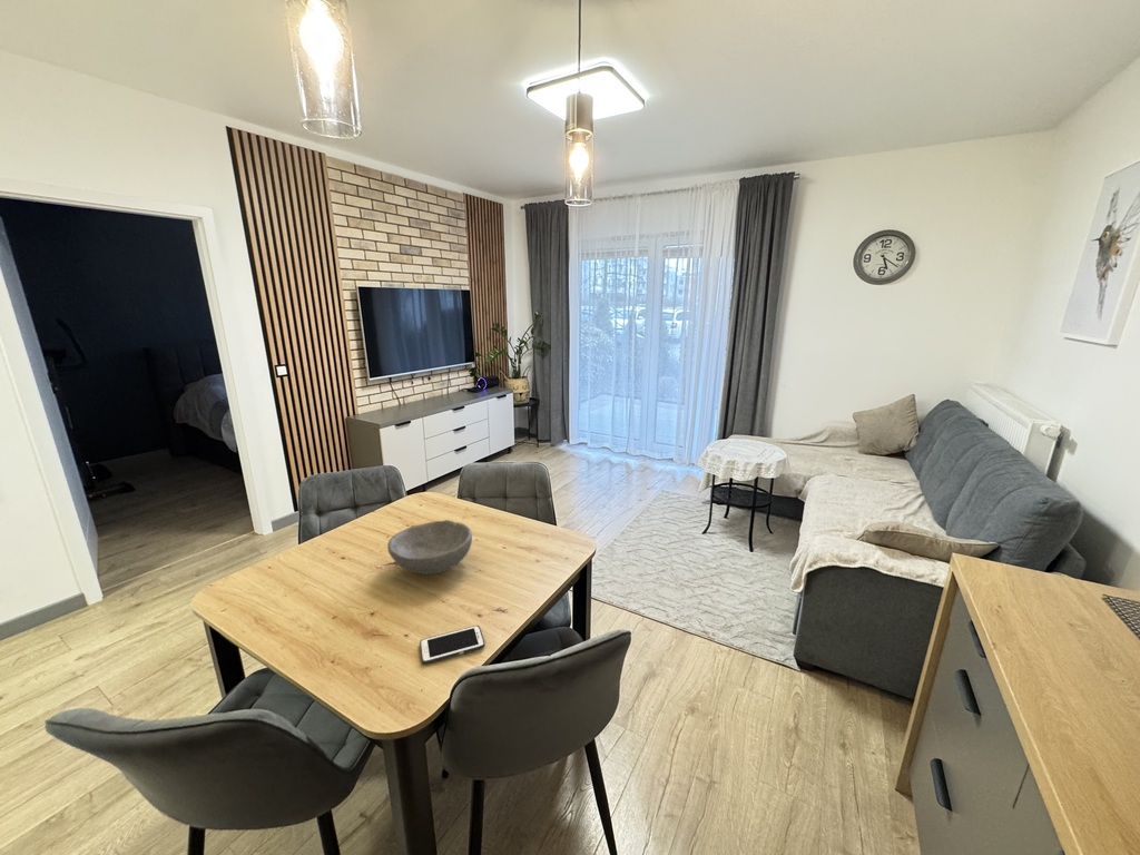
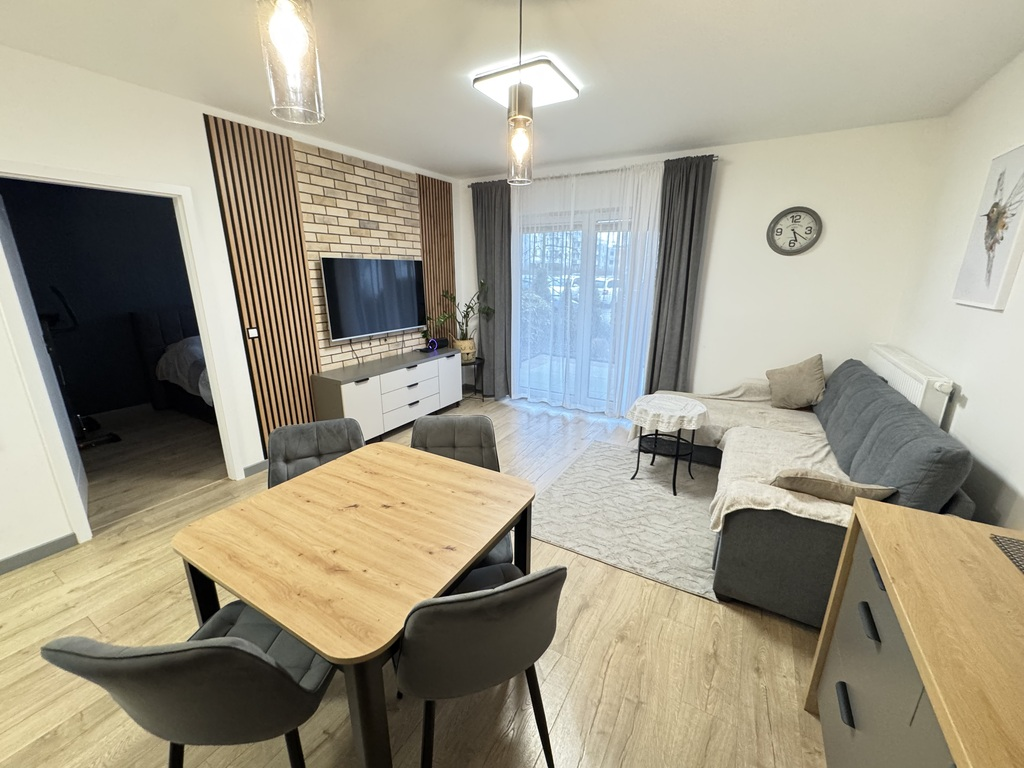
- bowl (432, 551)
- cell phone (452, 643)
